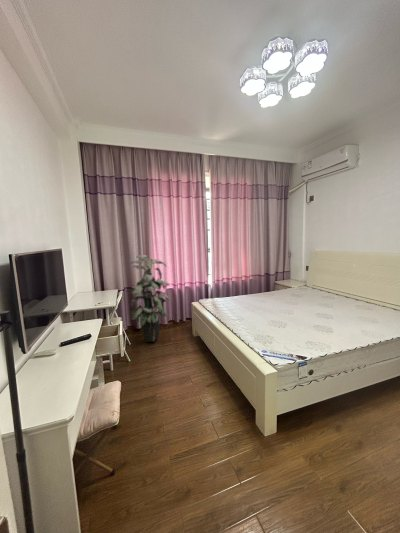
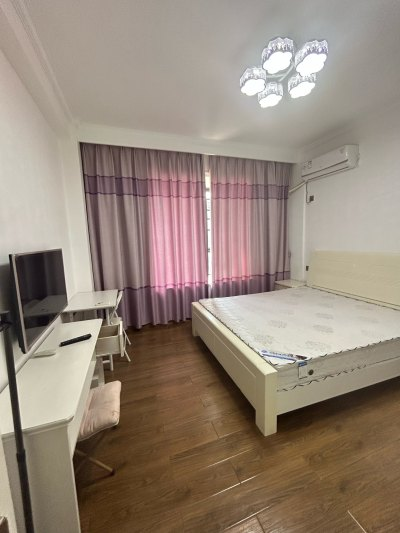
- indoor plant (147, 297)
